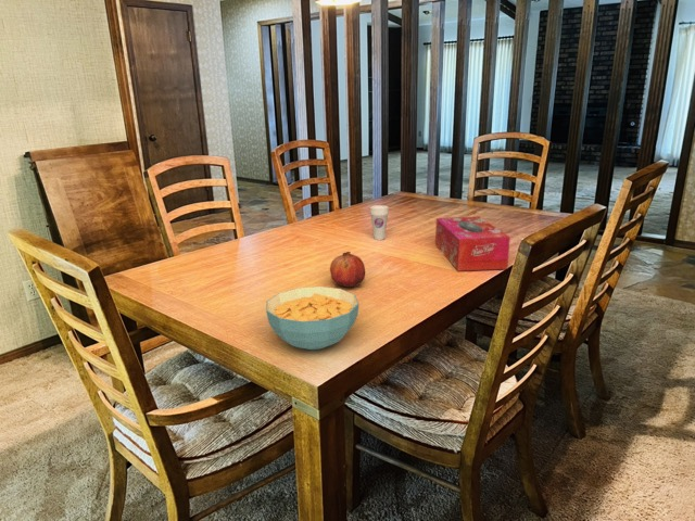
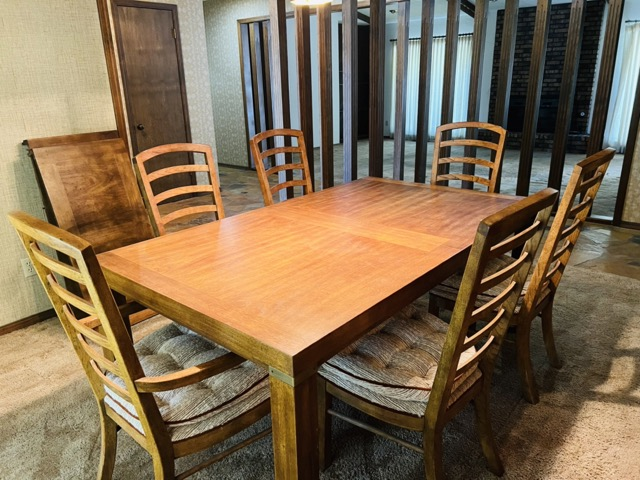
- cereal bowl (313, 323)
- cup (379, 223)
- fruit (348, 269)
- tissue box (469, 241)
